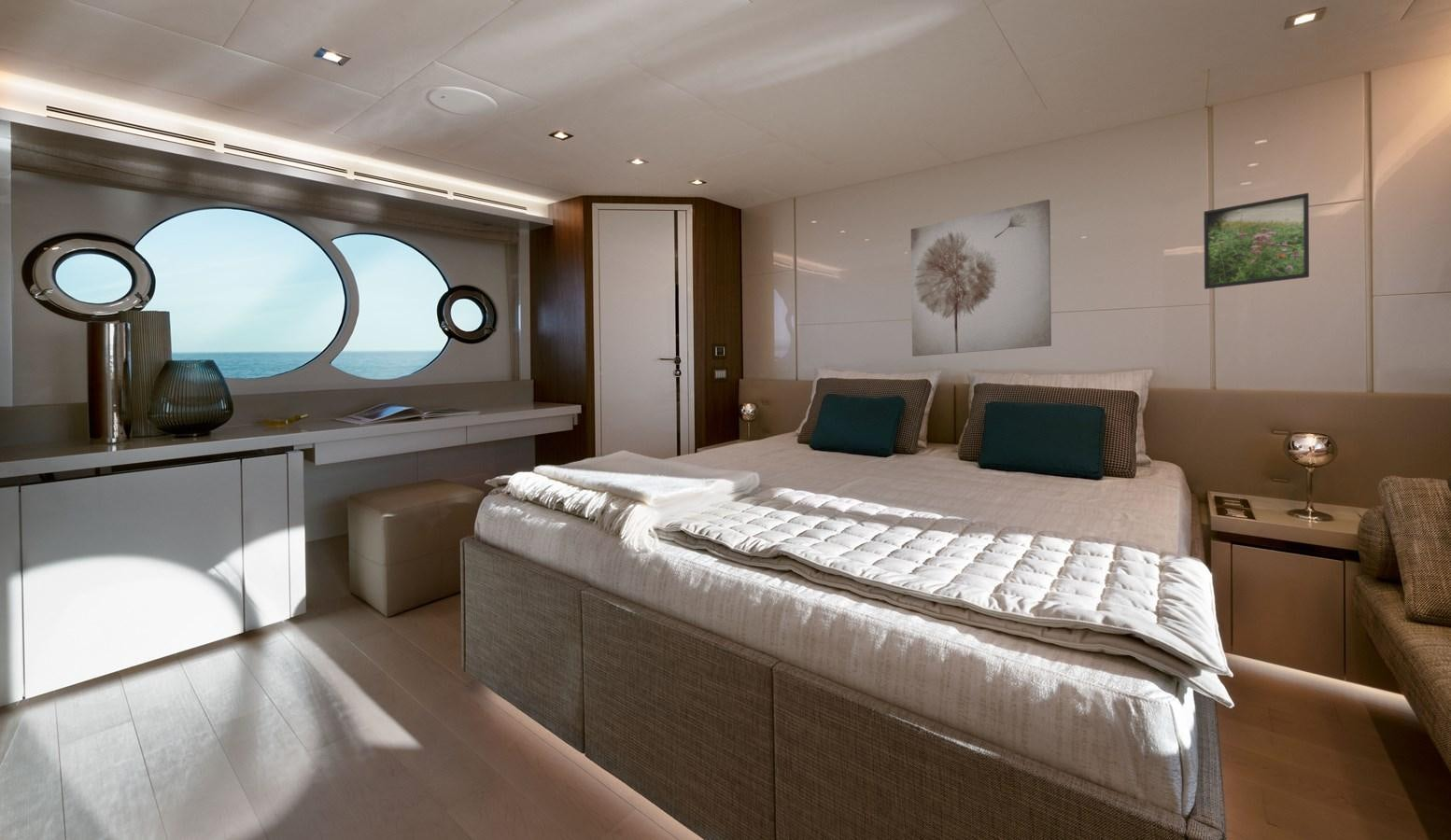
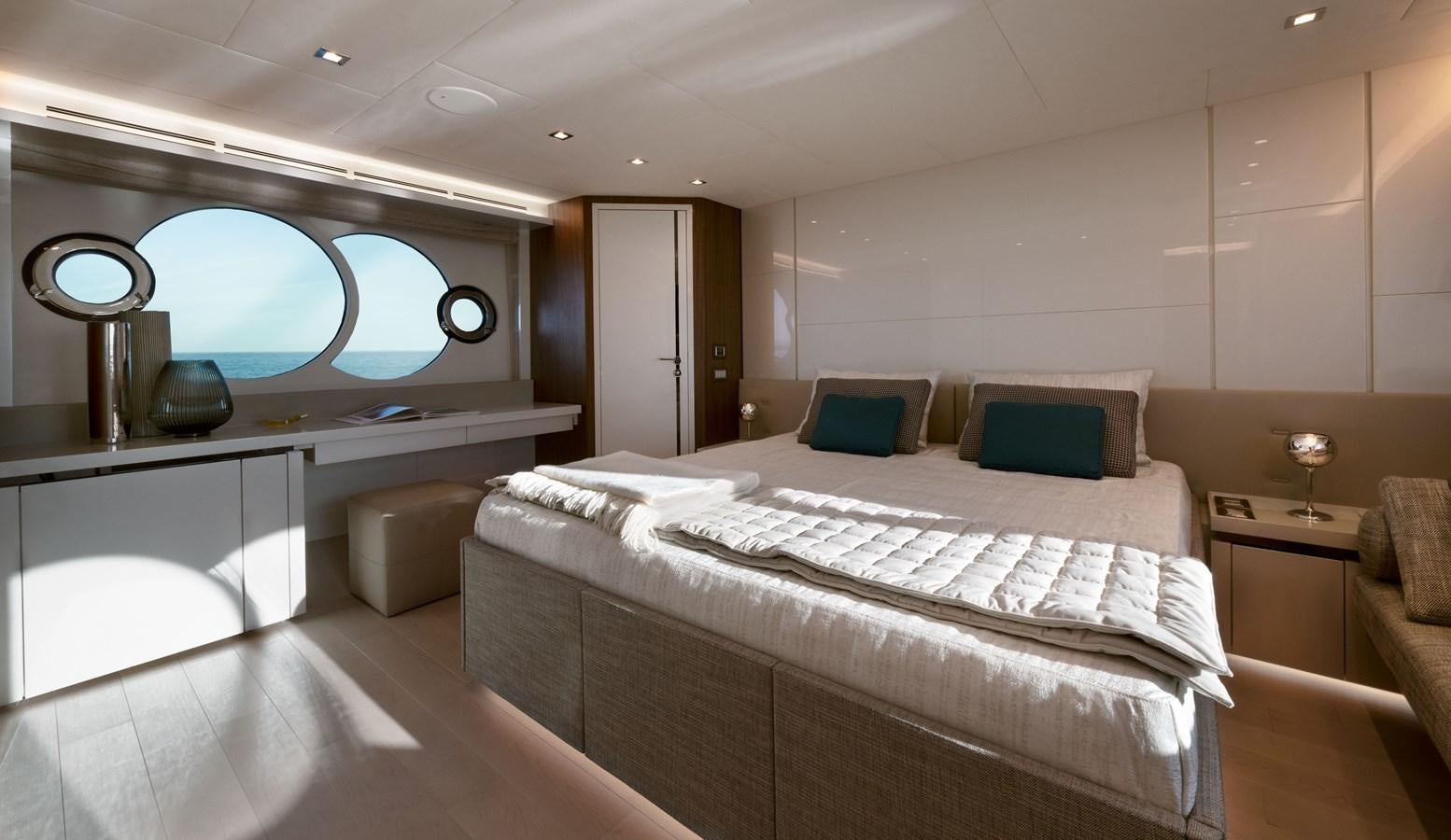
- wall art (976, 283)
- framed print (1254, 243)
